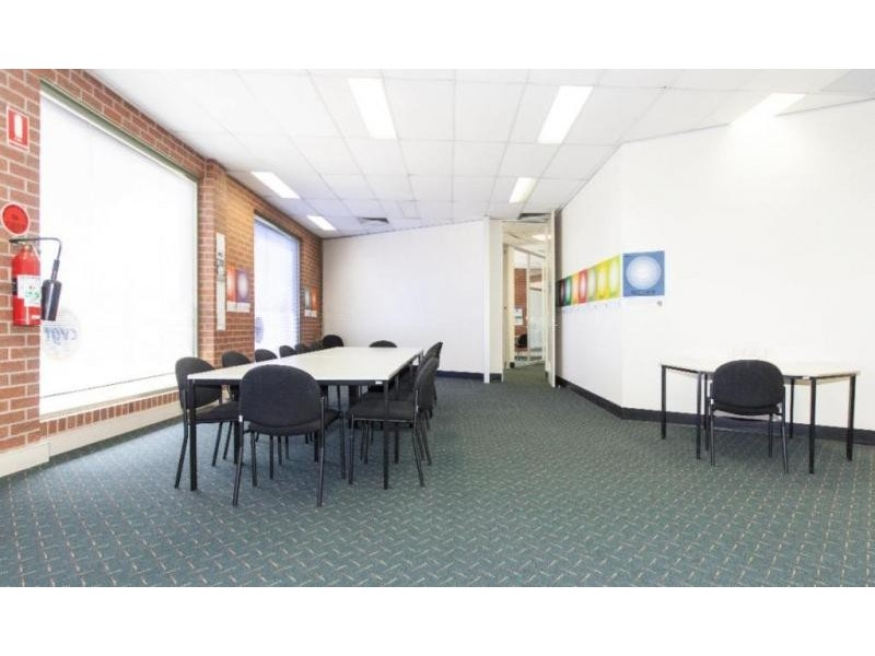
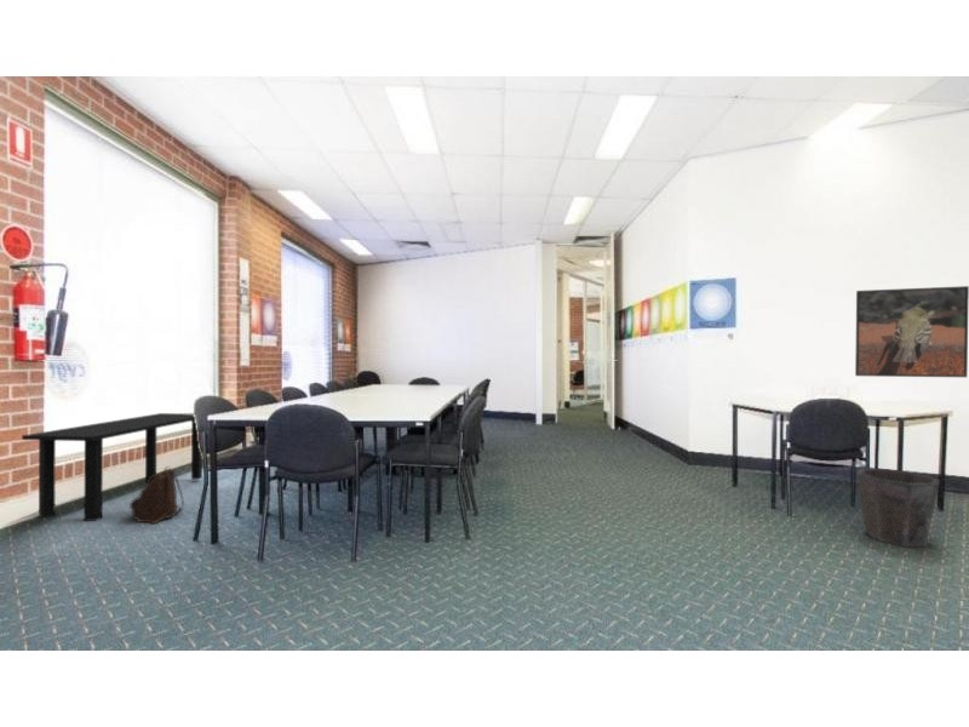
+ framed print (910, 332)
+ waste bin (895, 506)
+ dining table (145, 459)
+ backpack (157, 491)
